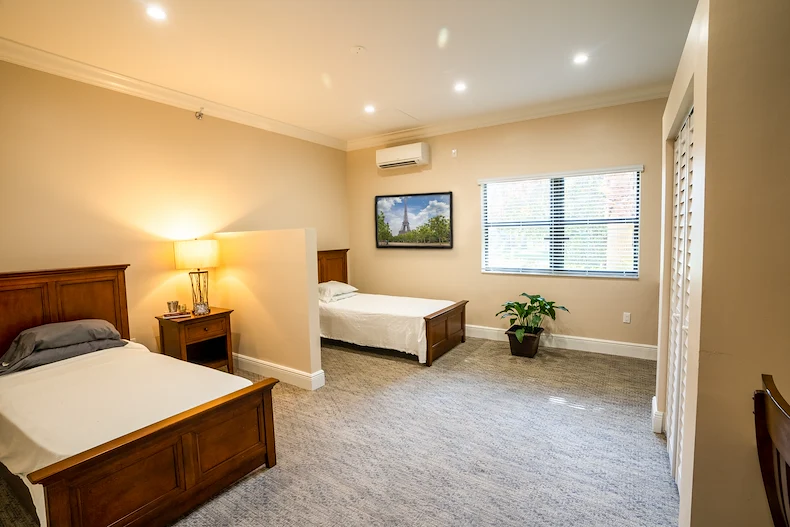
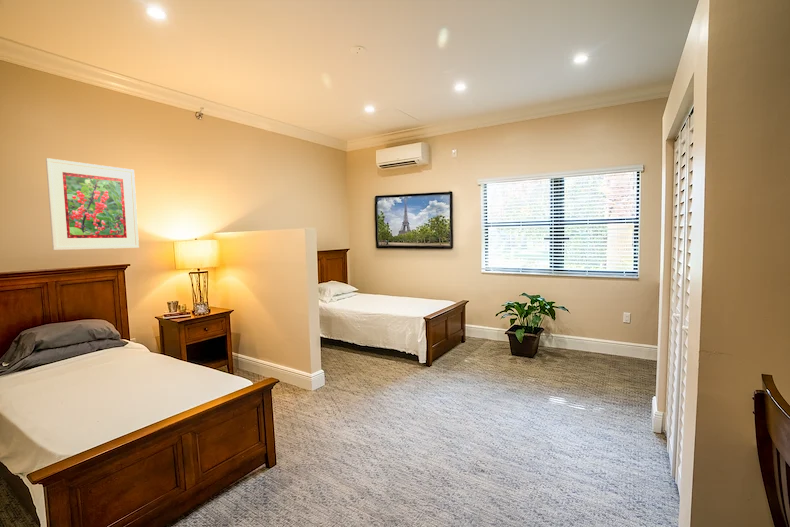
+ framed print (96, 207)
